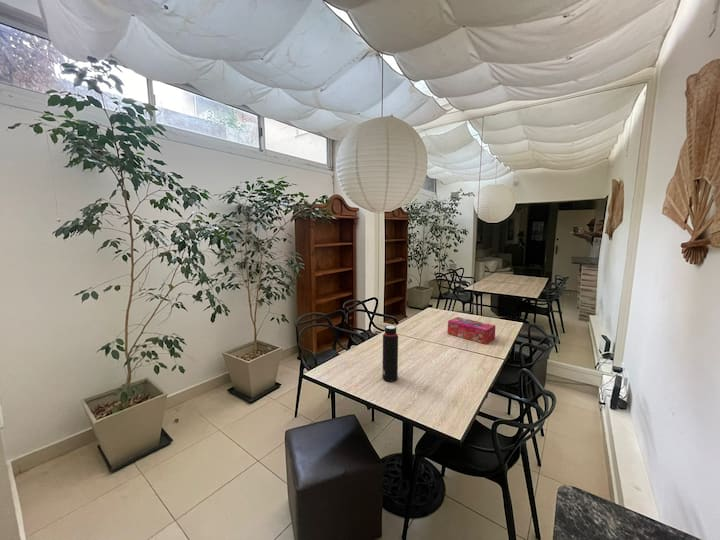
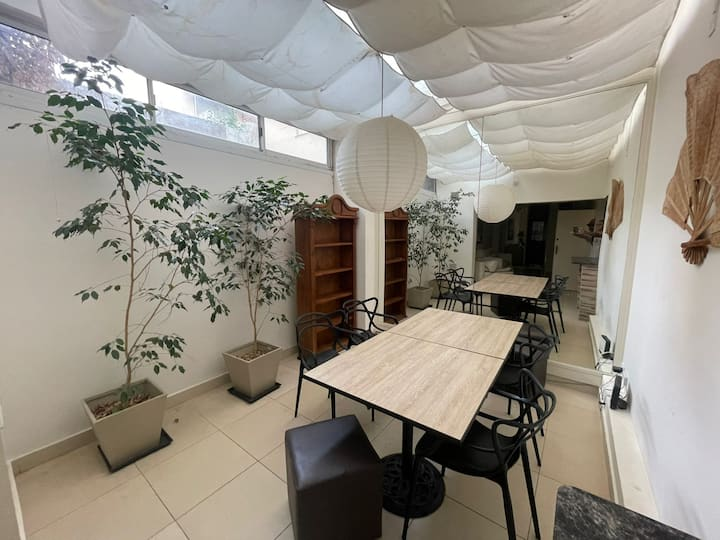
- tissue box (470, 329)
- water bottle (389, 352)
